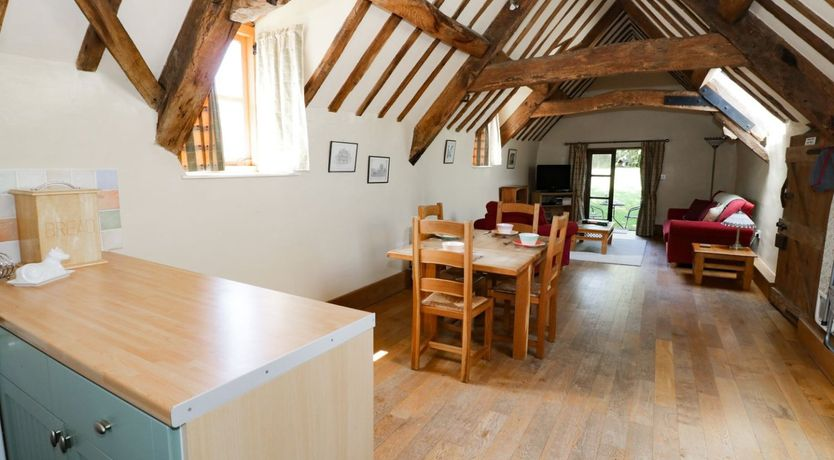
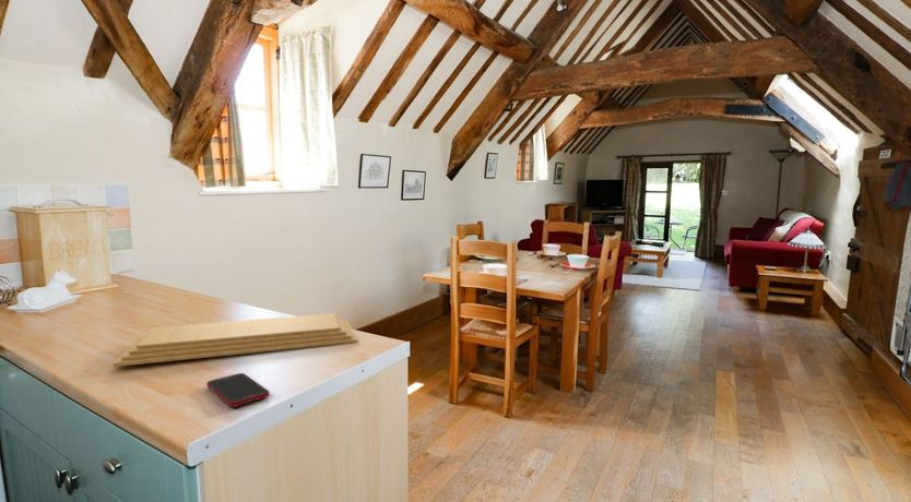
+ cell phone (237, 389)
+ cutting board (247, 335)
